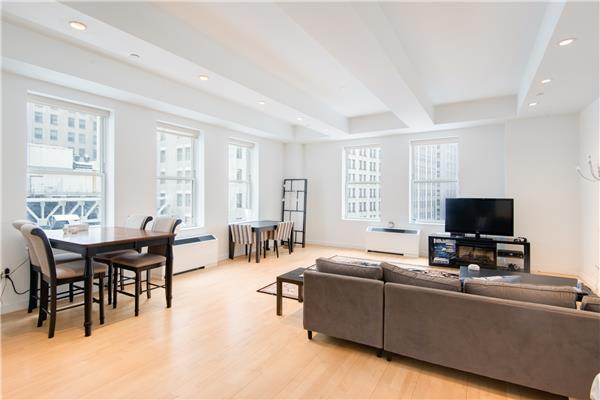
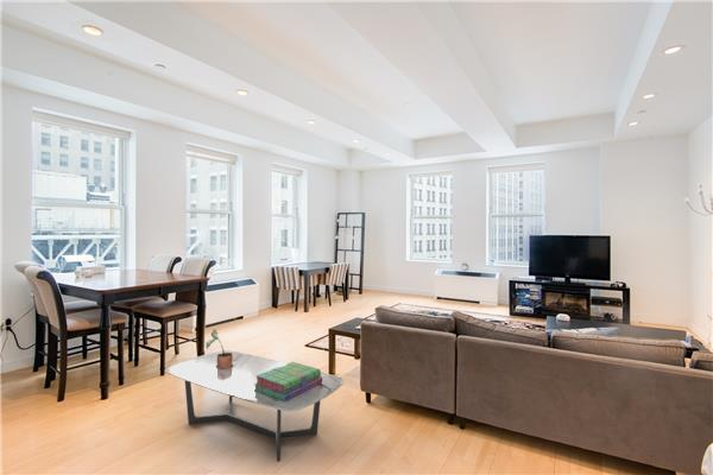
+ coffee table (251, 400)
+ potted plant (221, 346)
+ stack of books (289, 379)
